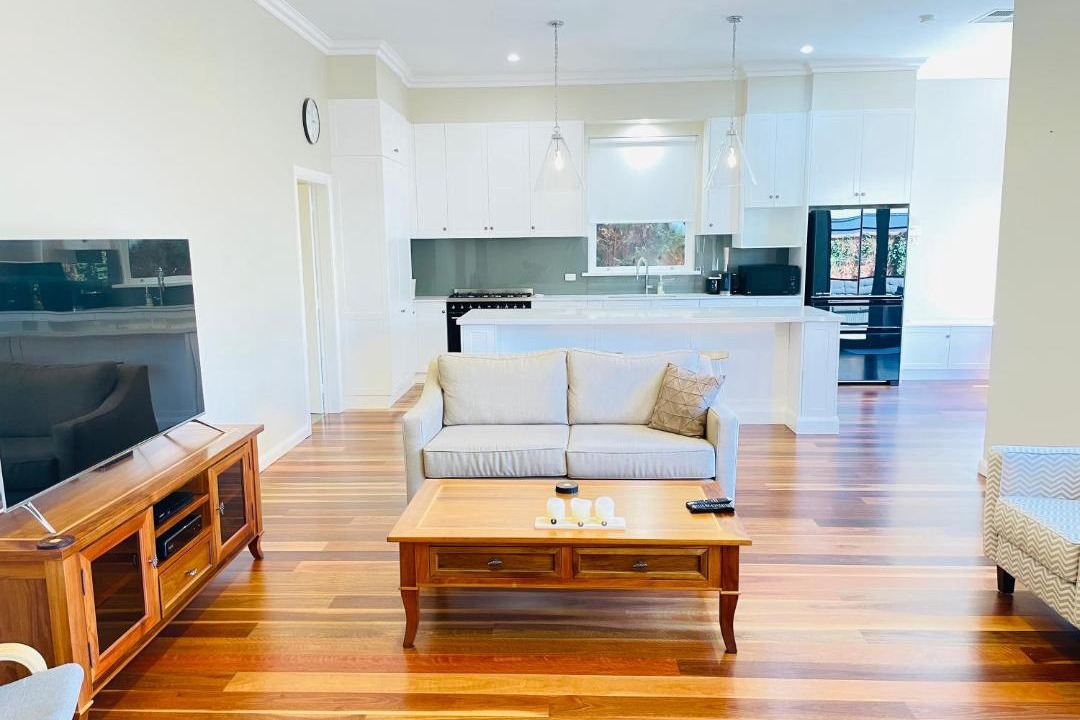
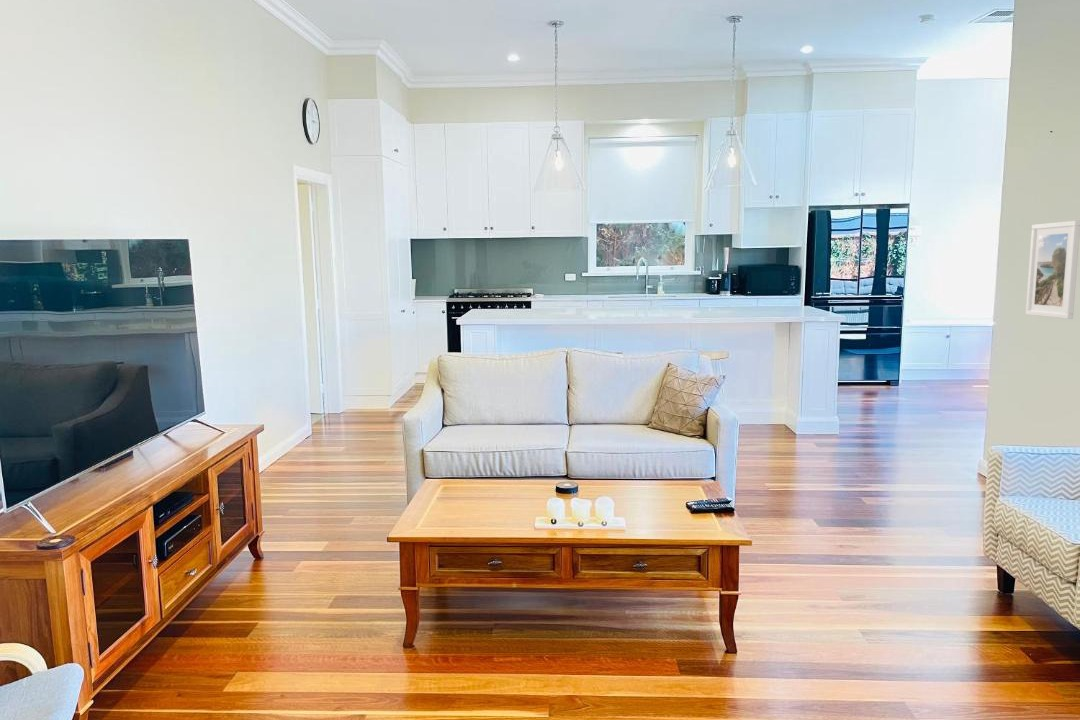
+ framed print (1051, 270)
